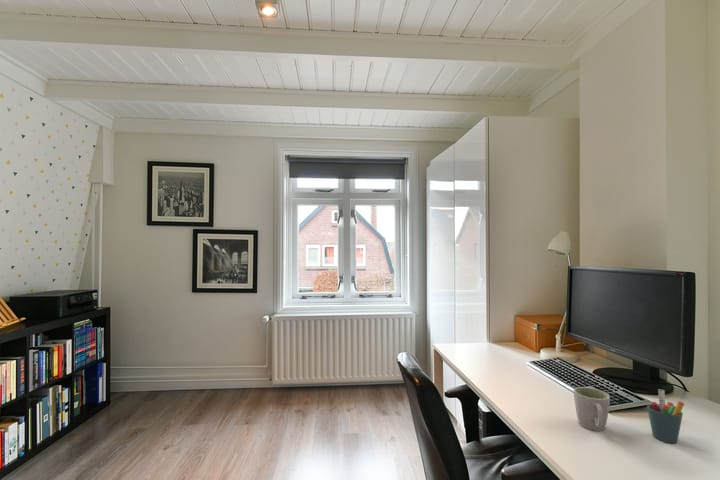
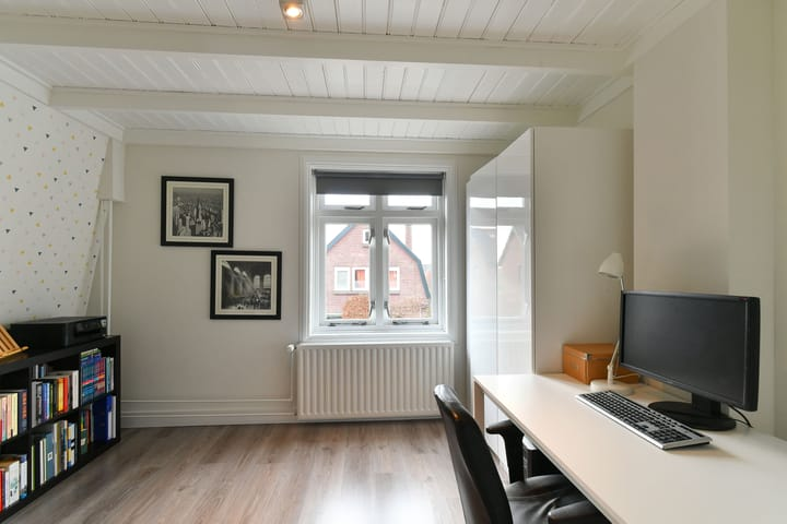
- mug (593, 411)
- pen holder (665, 416)
